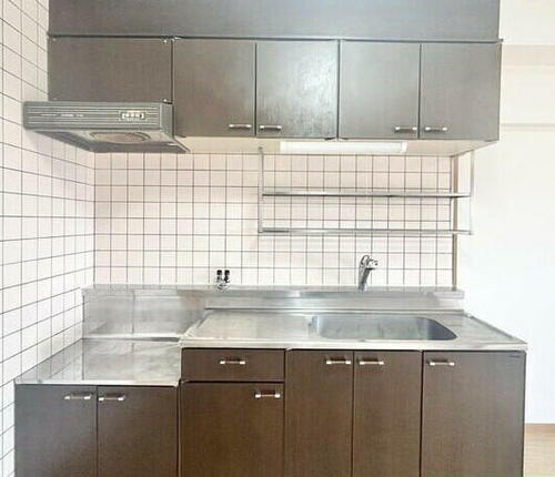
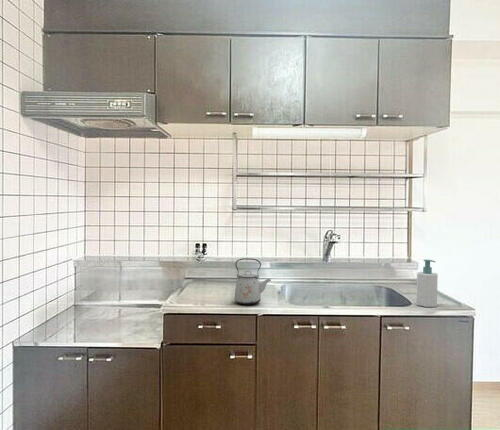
+ kettle (252, 280)
+ soap bottle (427, 282)
